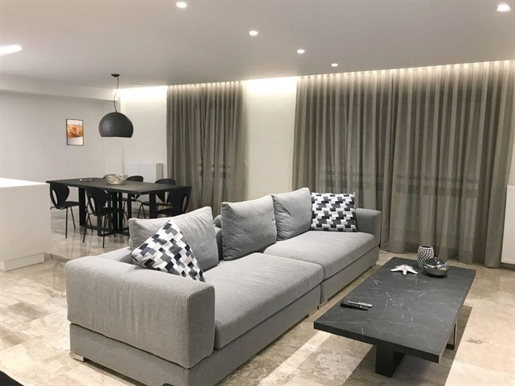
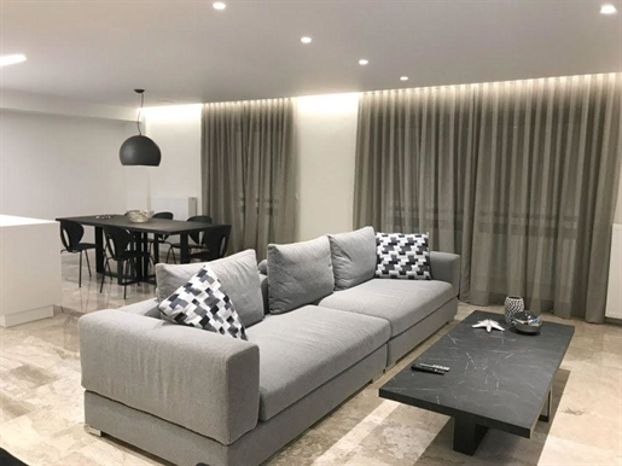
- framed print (74, 132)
